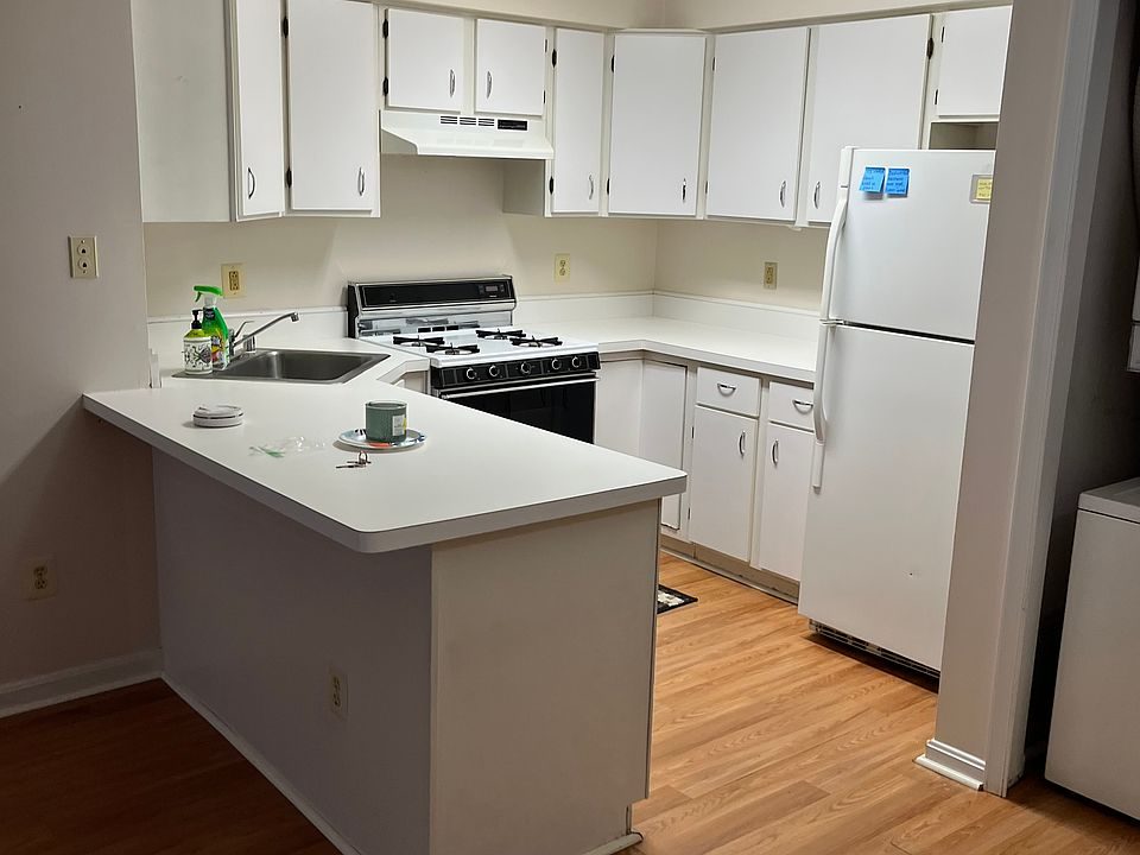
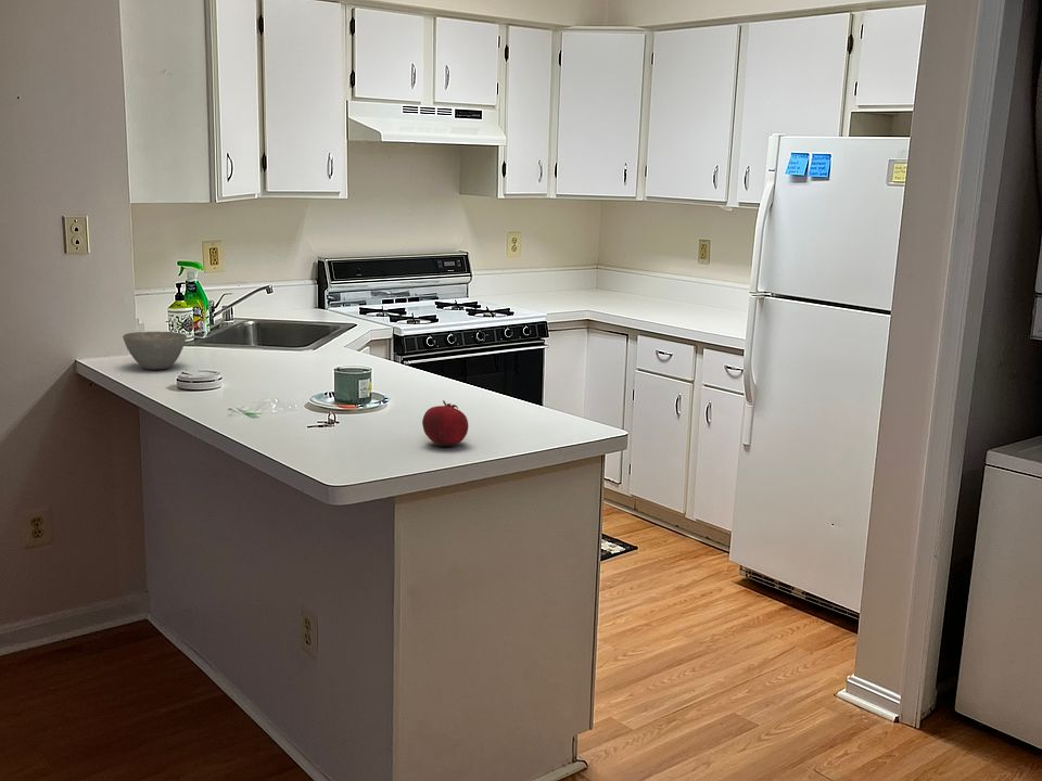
+ fruit (445, 423)
+ bowl (154, 351)
